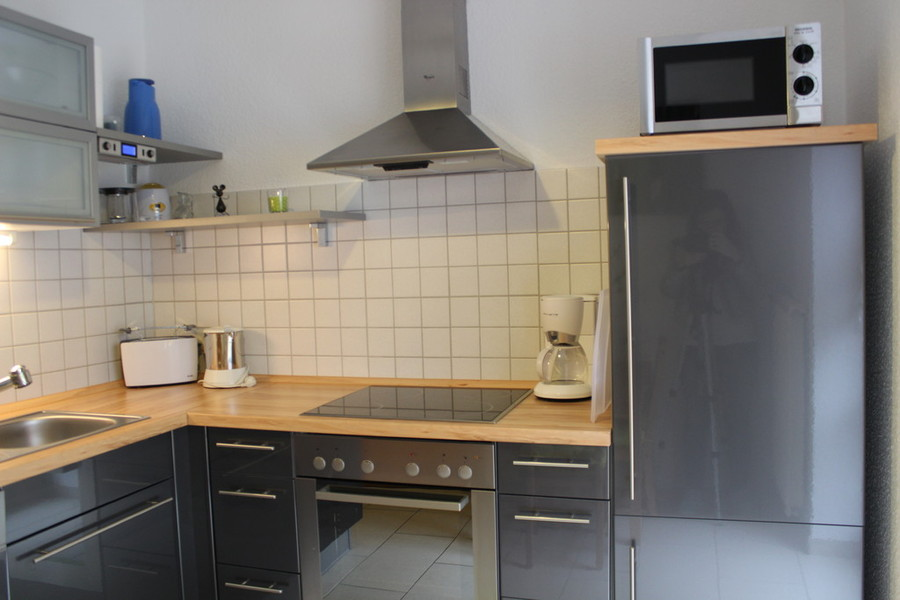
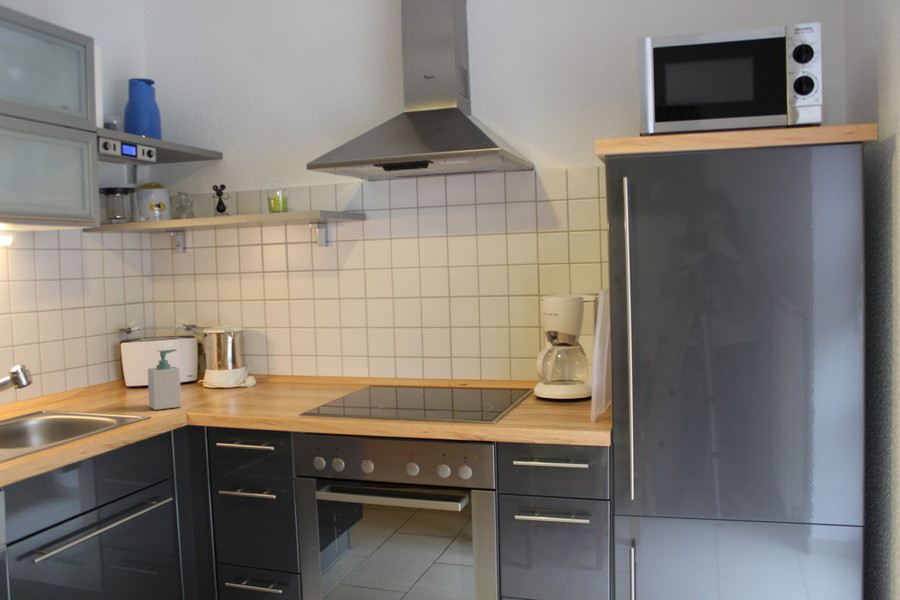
+ soap bottle (164, 378)
